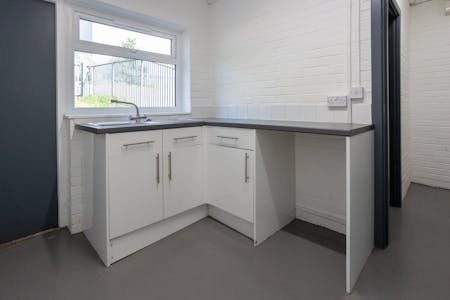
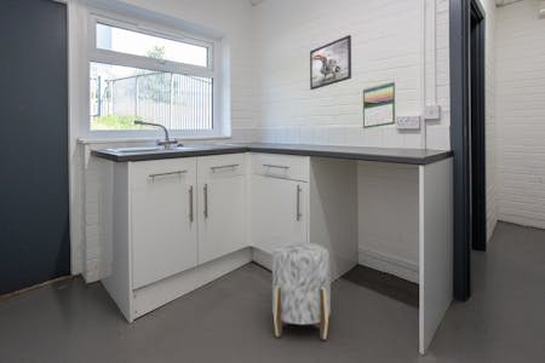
+ stool (300, 284)
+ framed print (329, 63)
+ calendar (378, 105)
